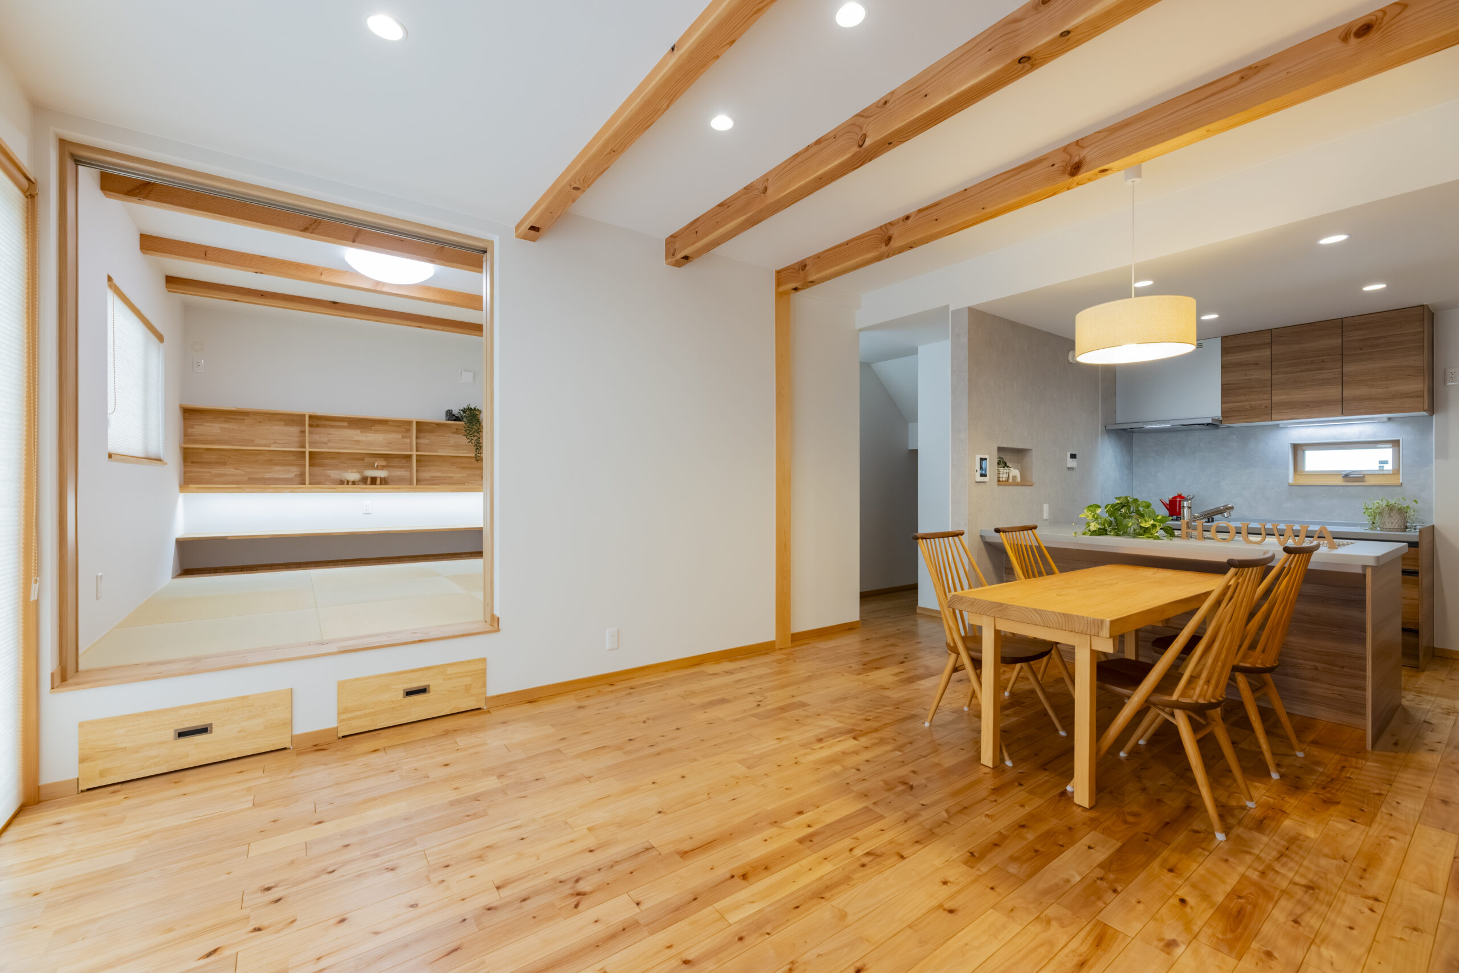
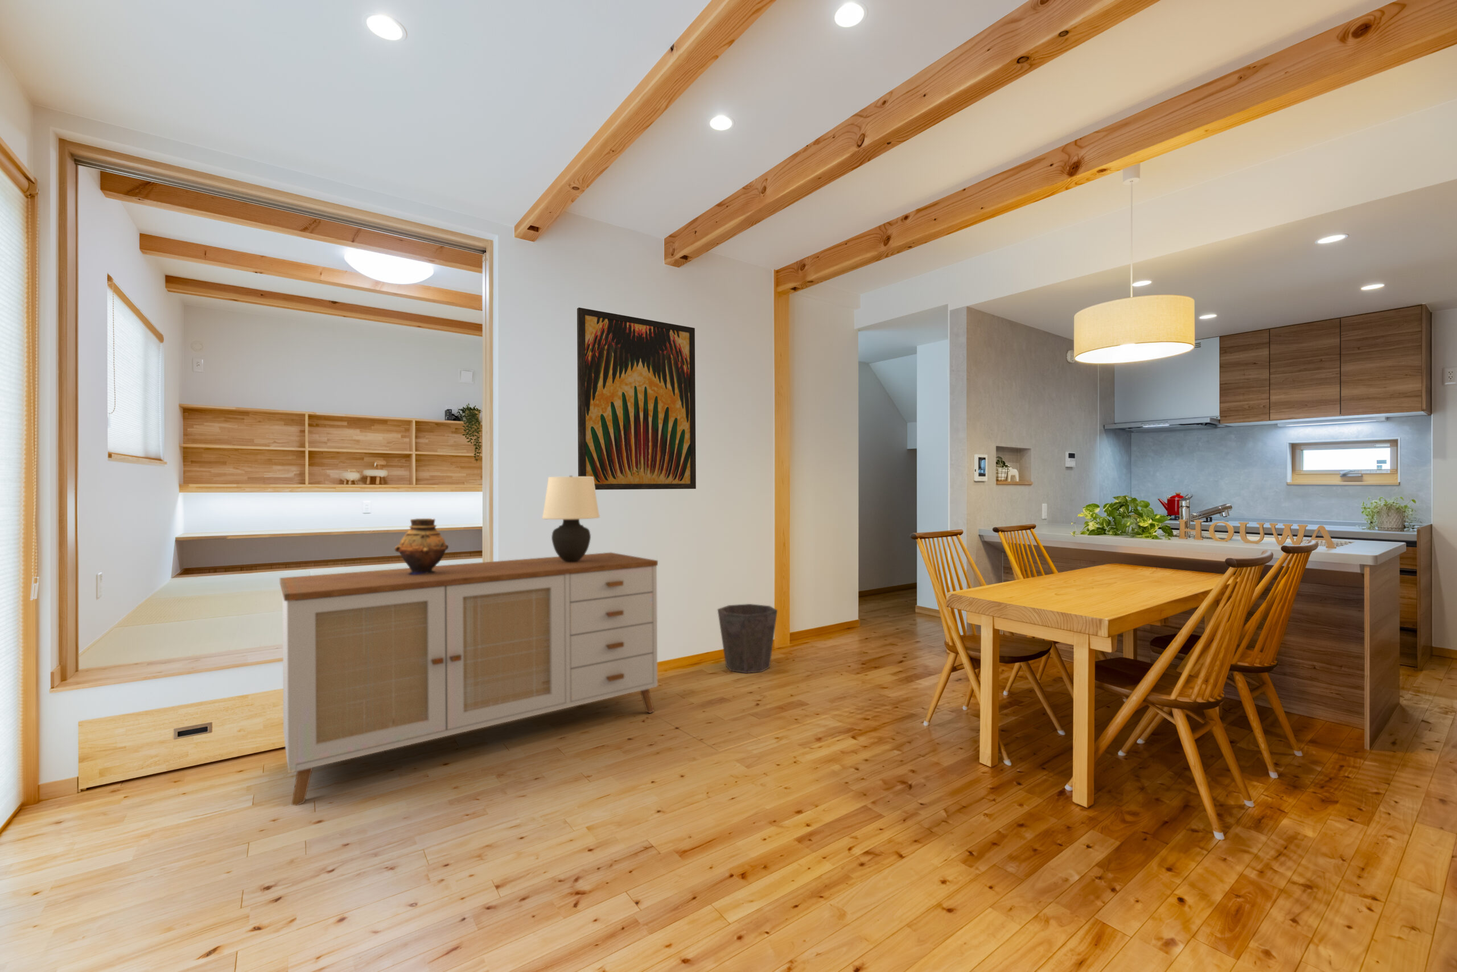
+ wall art (640, 404)
+ waste bin (747, 638)
+ vase (423, 546)
+ sideboard (487, 652)
+ table lamp (571, 517)
